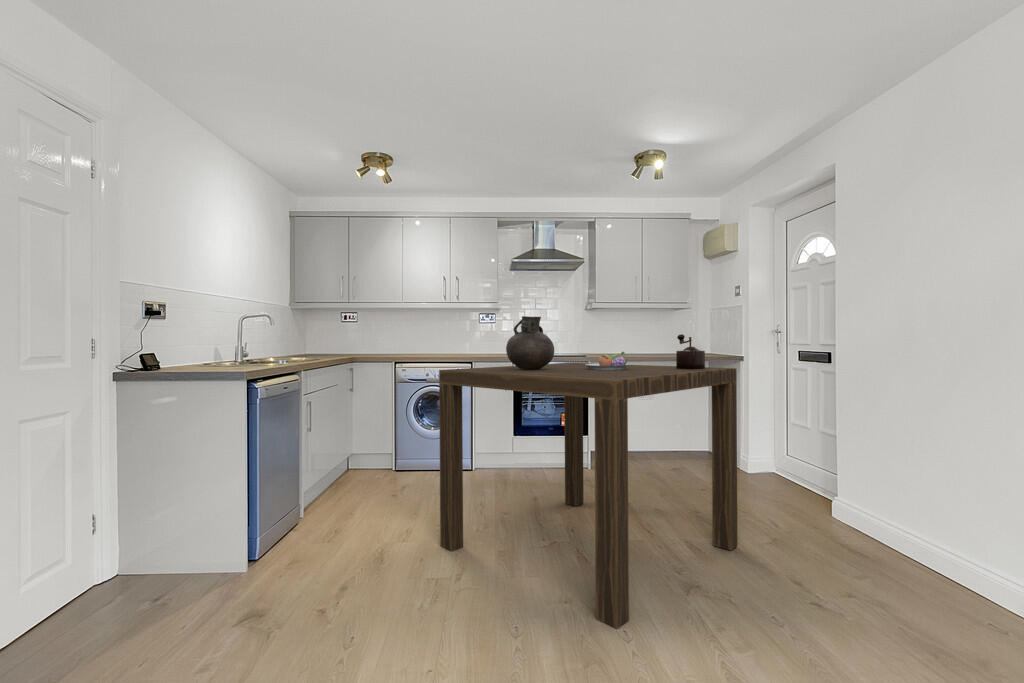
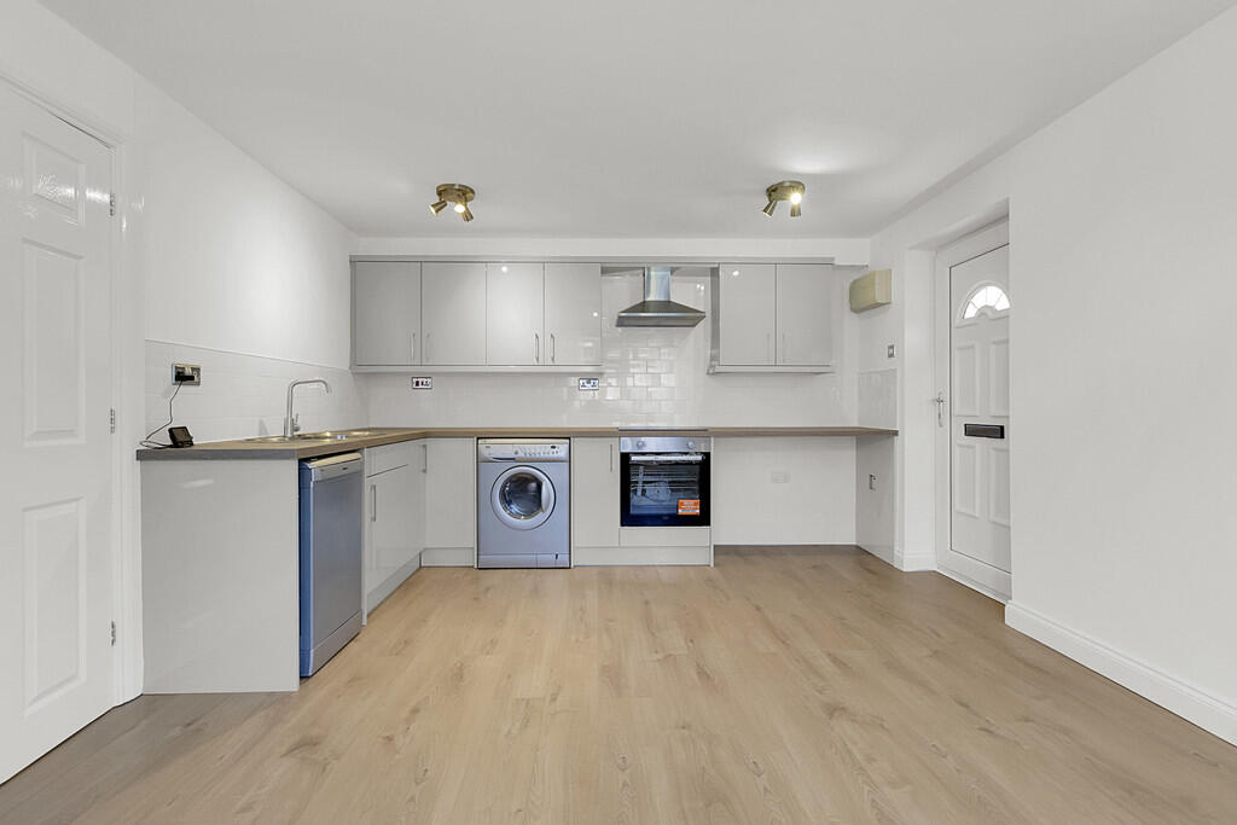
- dining table (582, 457)
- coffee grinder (686, 350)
- vase (529, 342)
- fruit bowl (608, 359)
